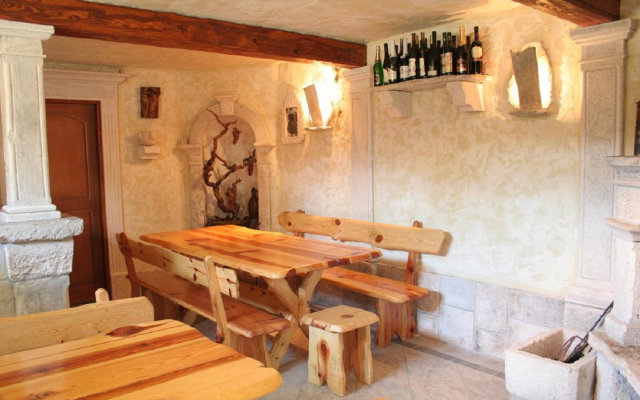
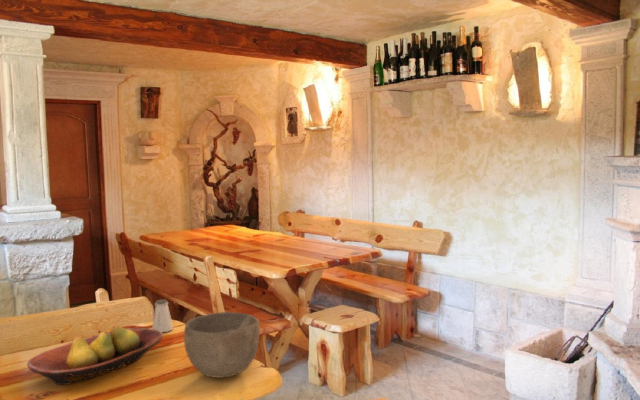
+ fruit bowl (99, 349)
+ saltshaker (161, 315)
+ bowl (222, 346)
